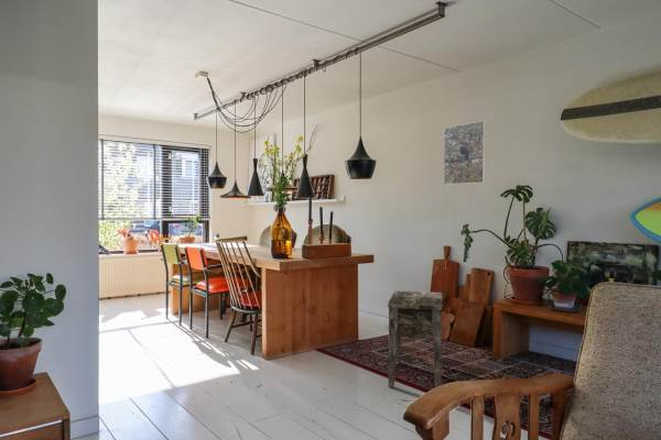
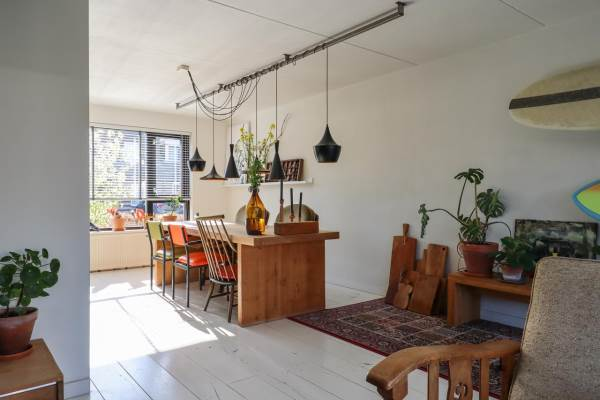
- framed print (464, 154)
- side table (415, 337)
